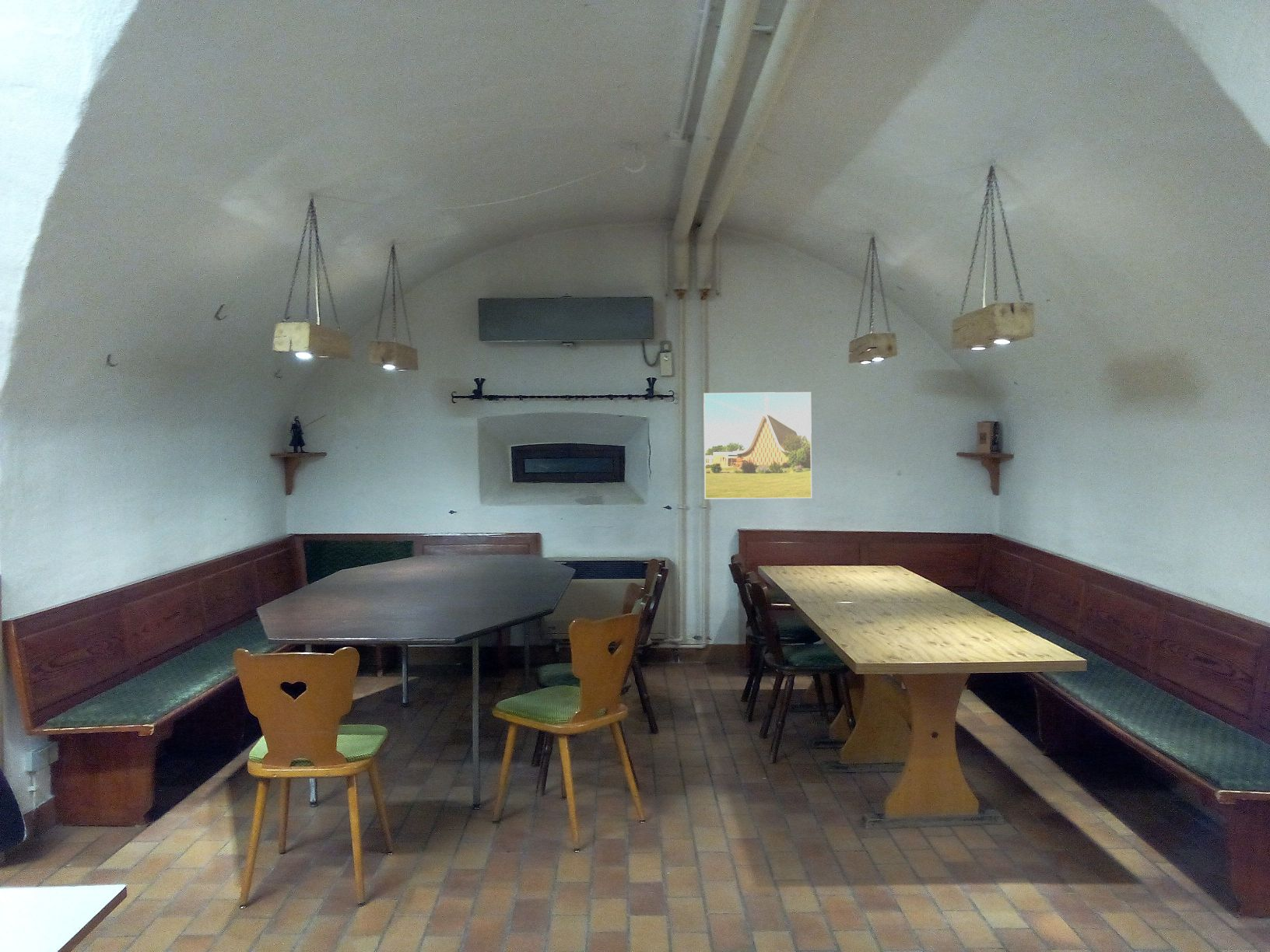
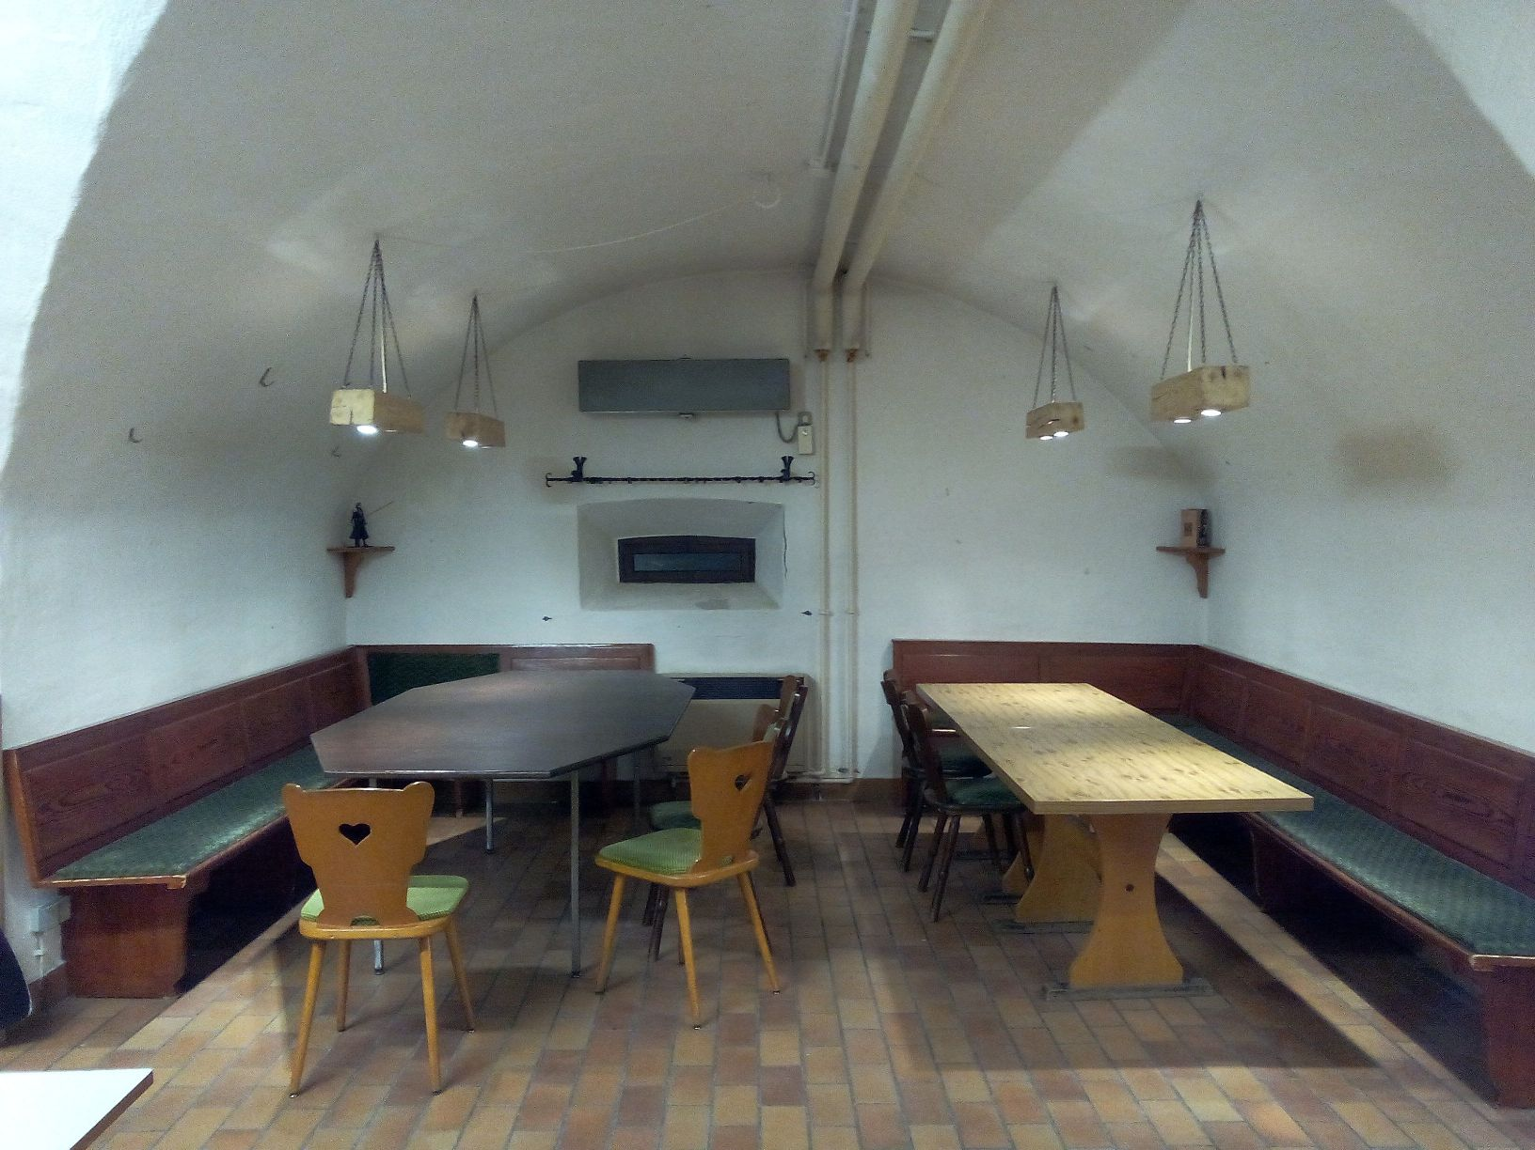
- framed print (757, 445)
